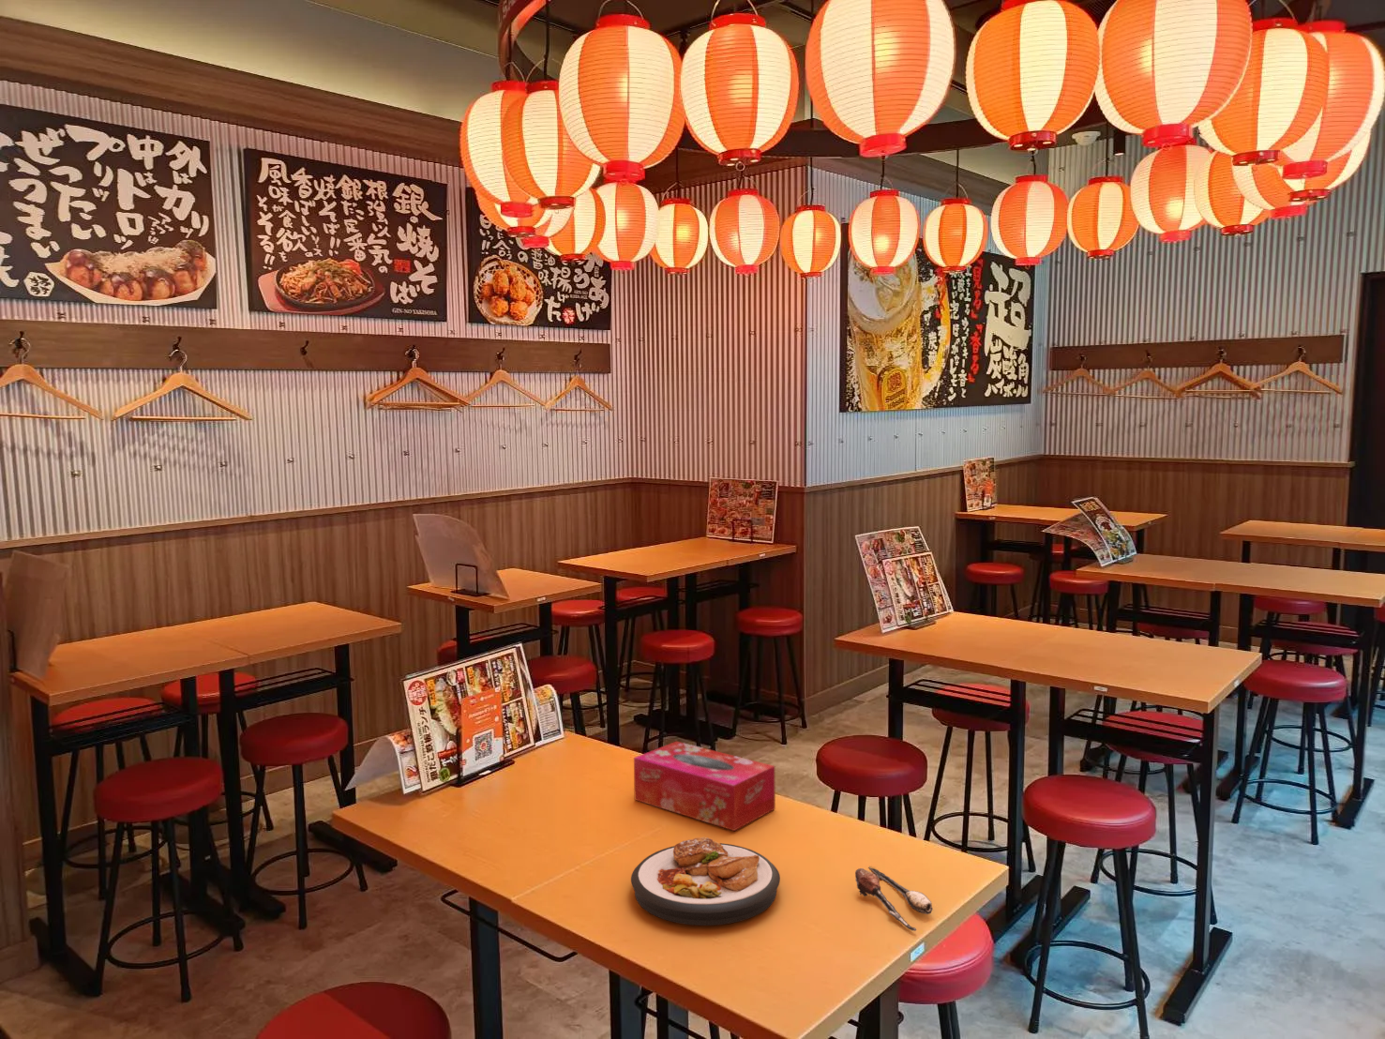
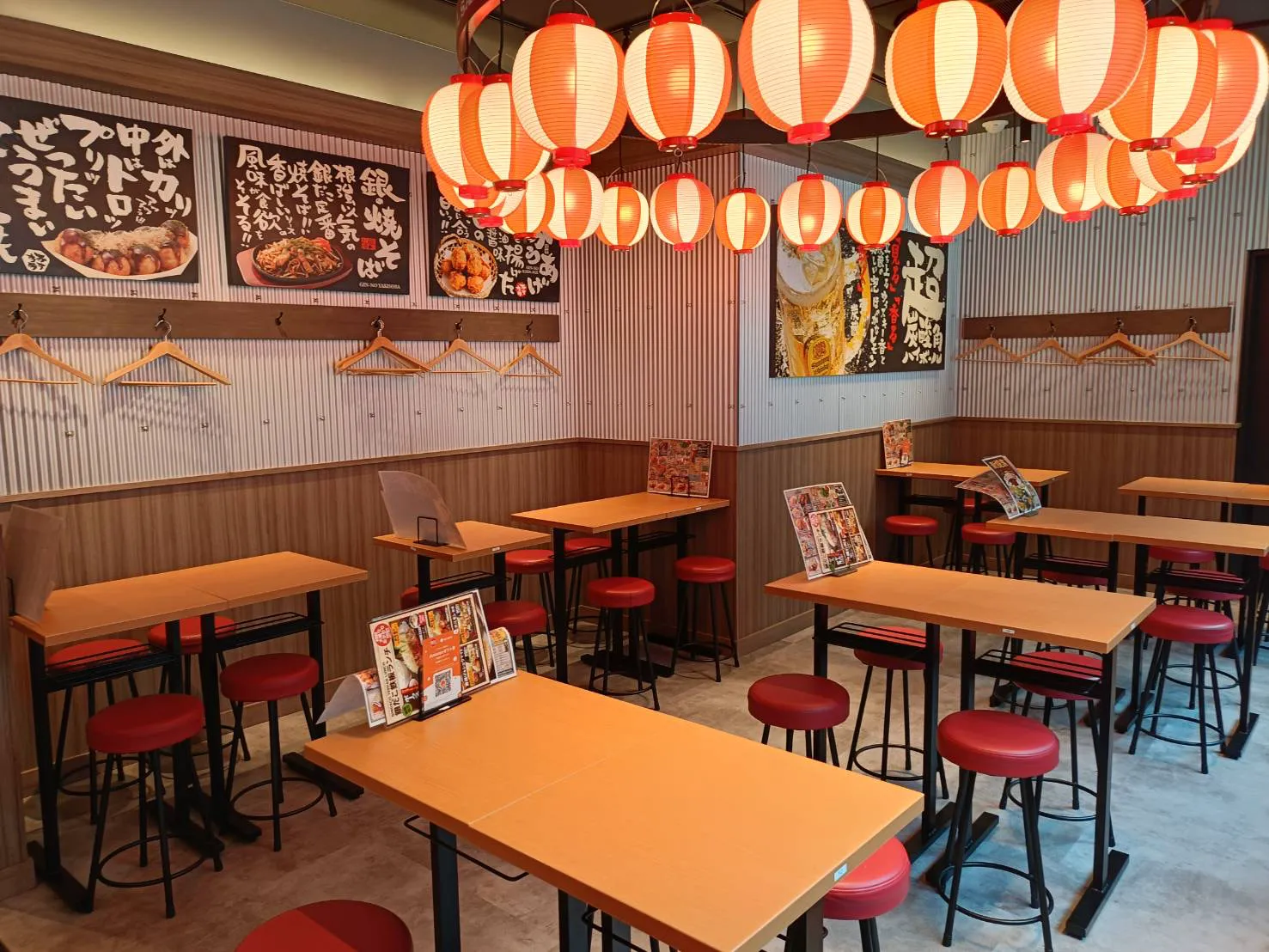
- plate (705, 874)
- spoon (891, 884)
- tissue box (703, 783)
